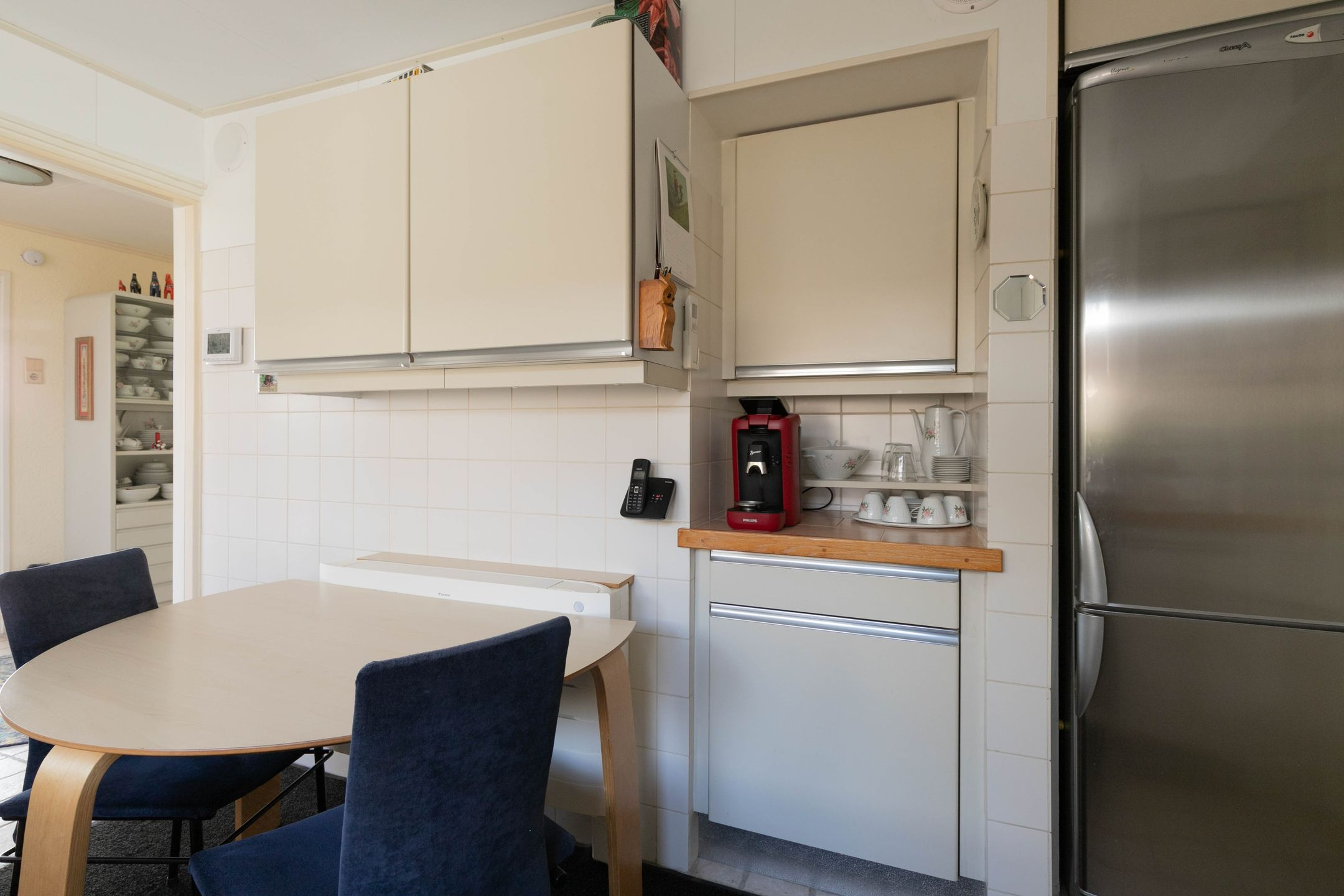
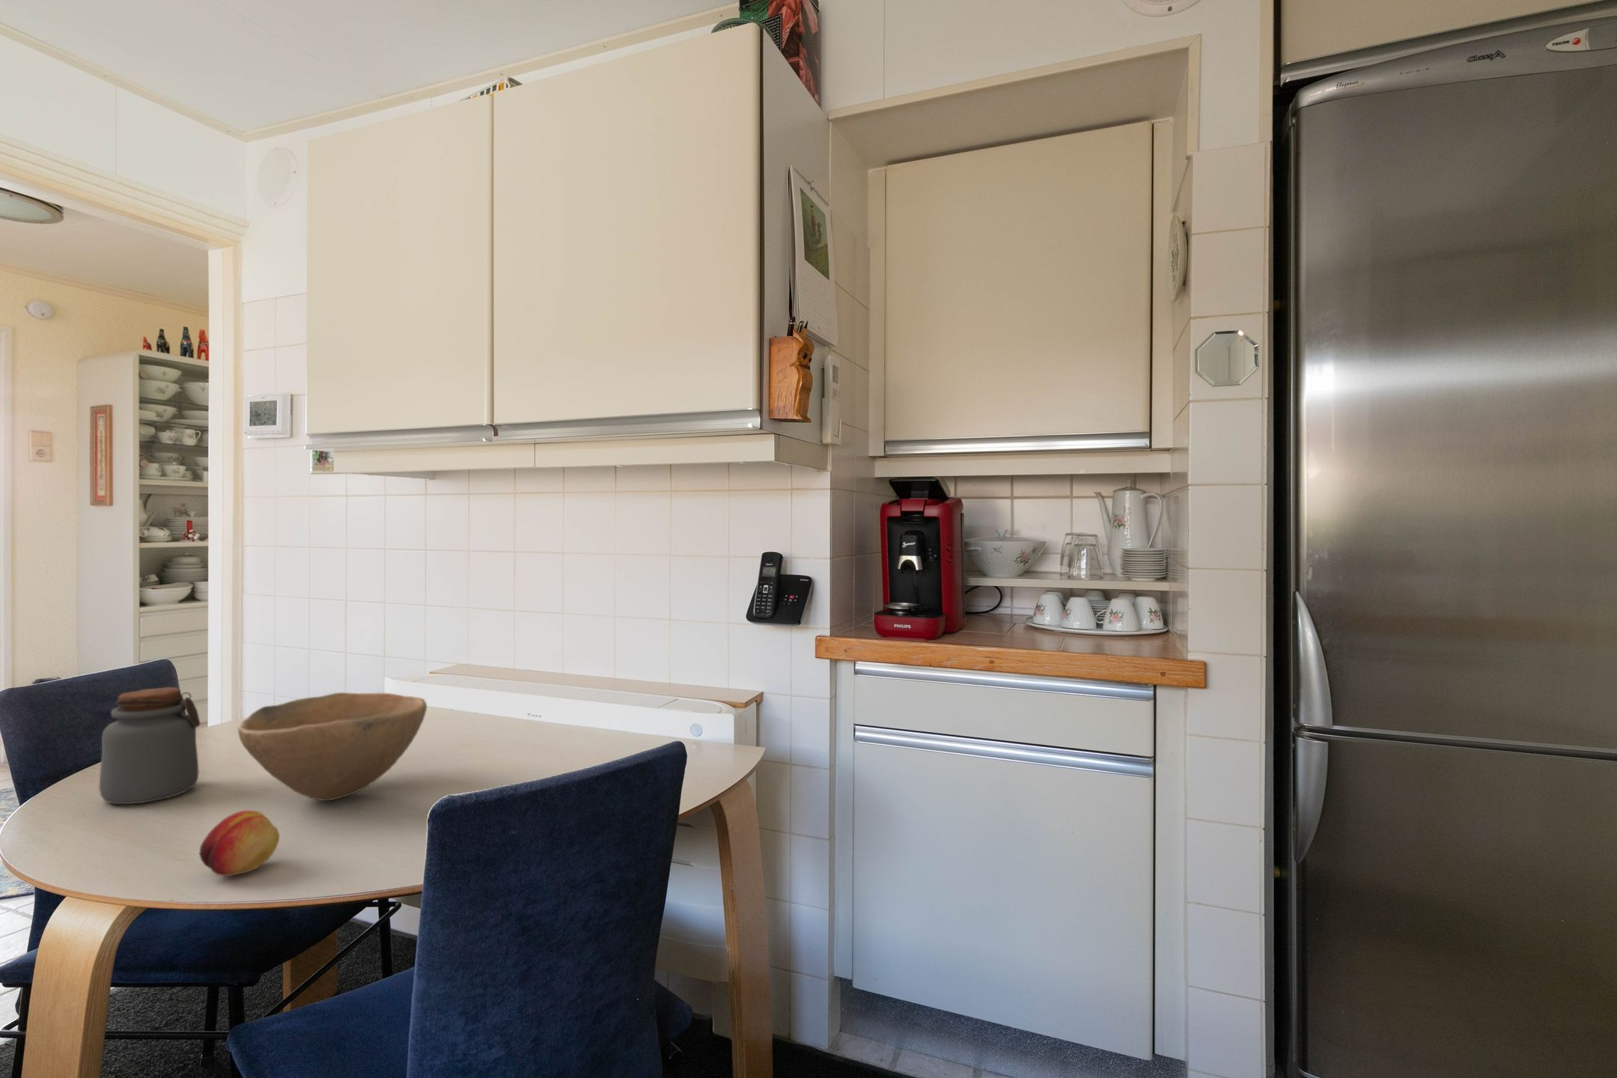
+ jar (150, 742)
+ bowl (338, 751)
+ fruit (241, 841)
